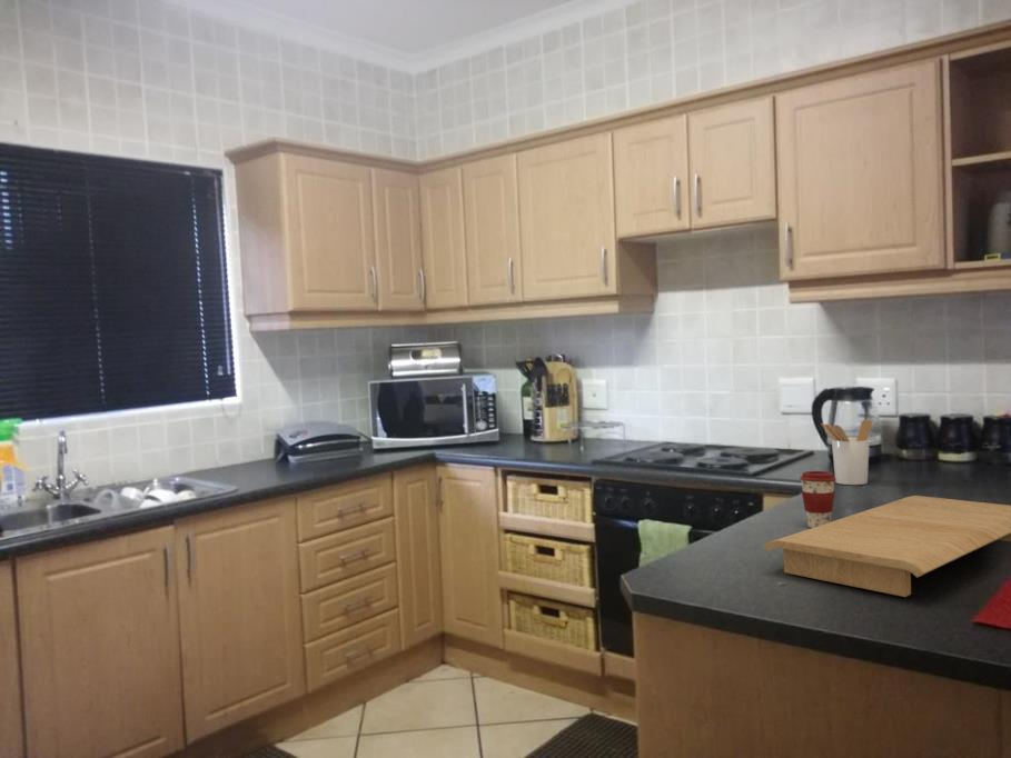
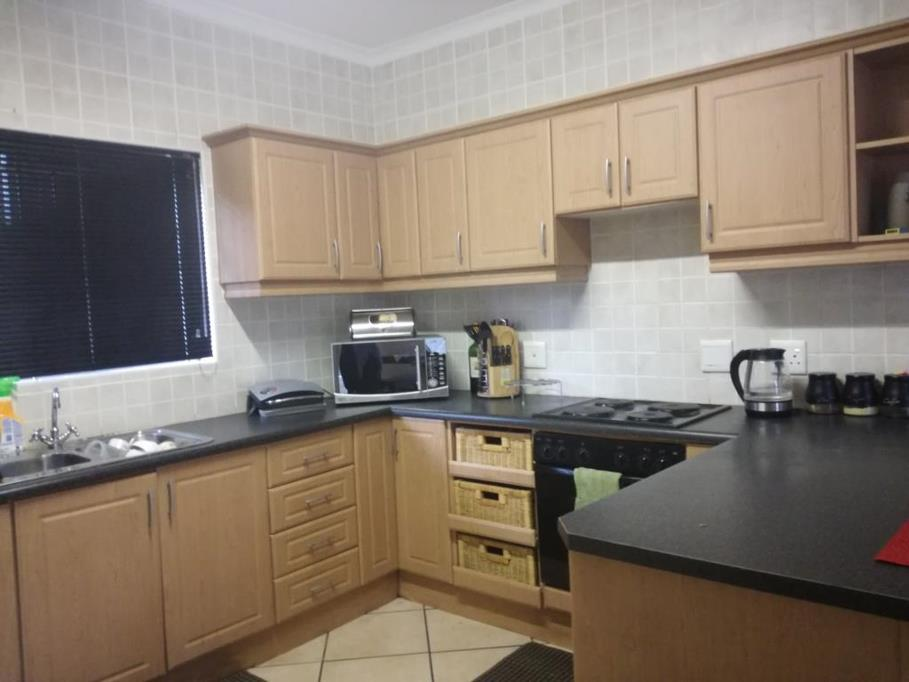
- cutting board (911, 539)
- coffee cup (817, 499)
- utensil holder (844, 451)
